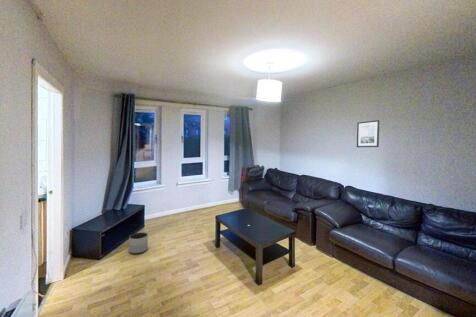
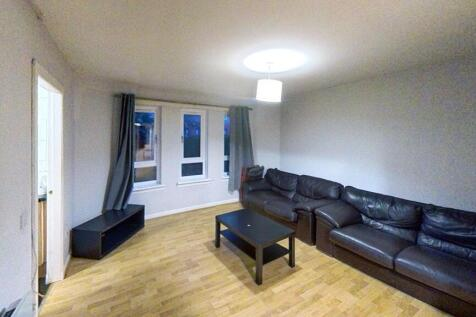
- wall art (367, 134)
- planter (138, 242)
